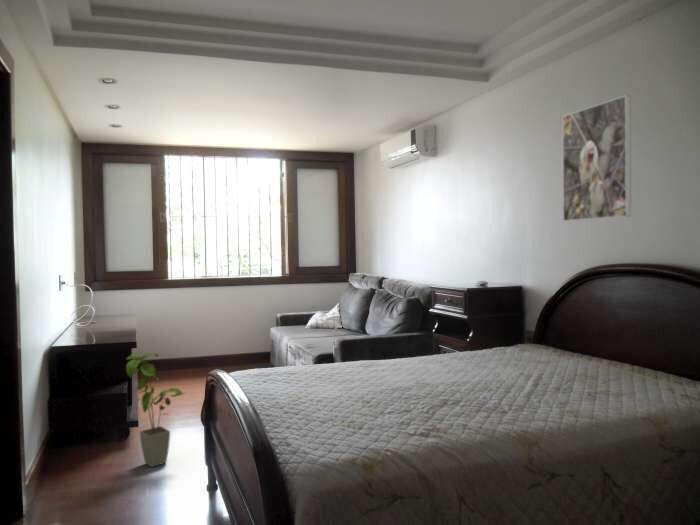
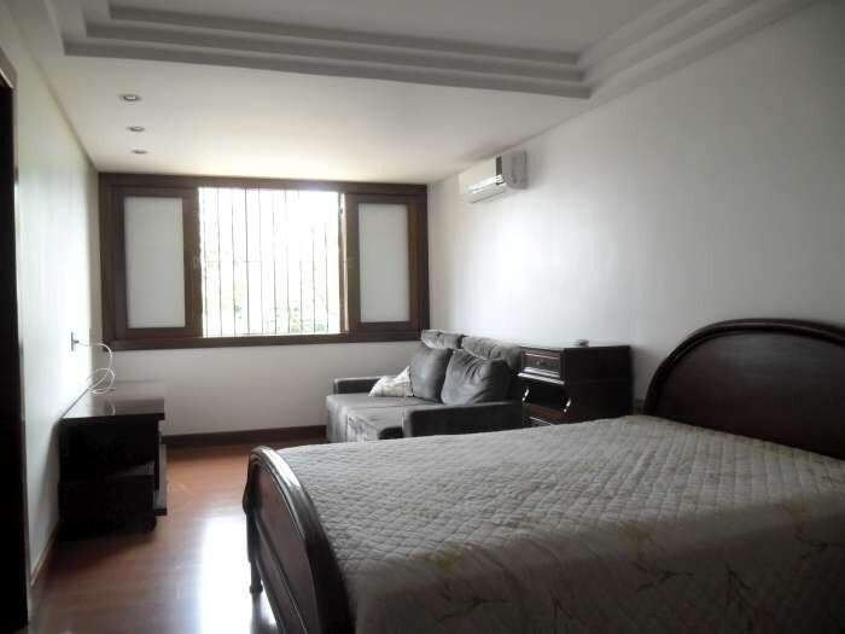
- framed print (594, 163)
- house plant (152, 410)
